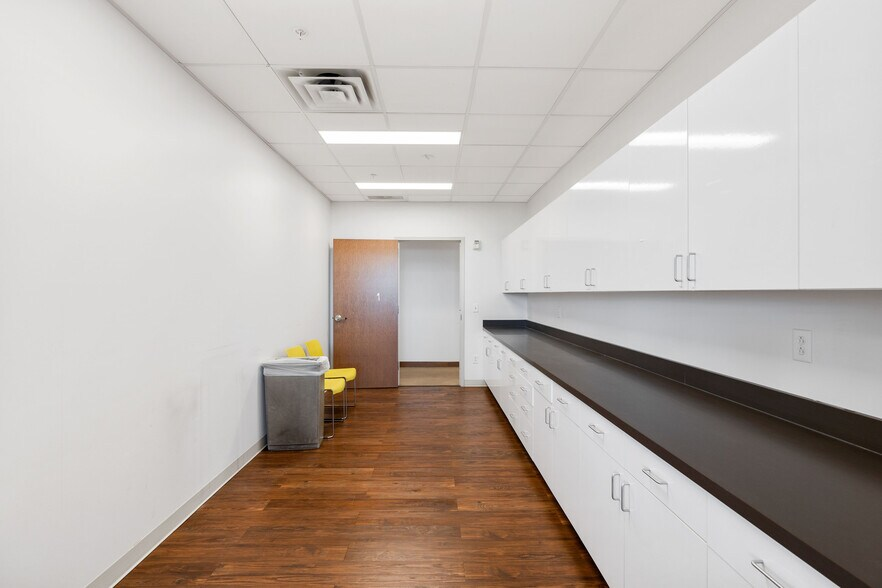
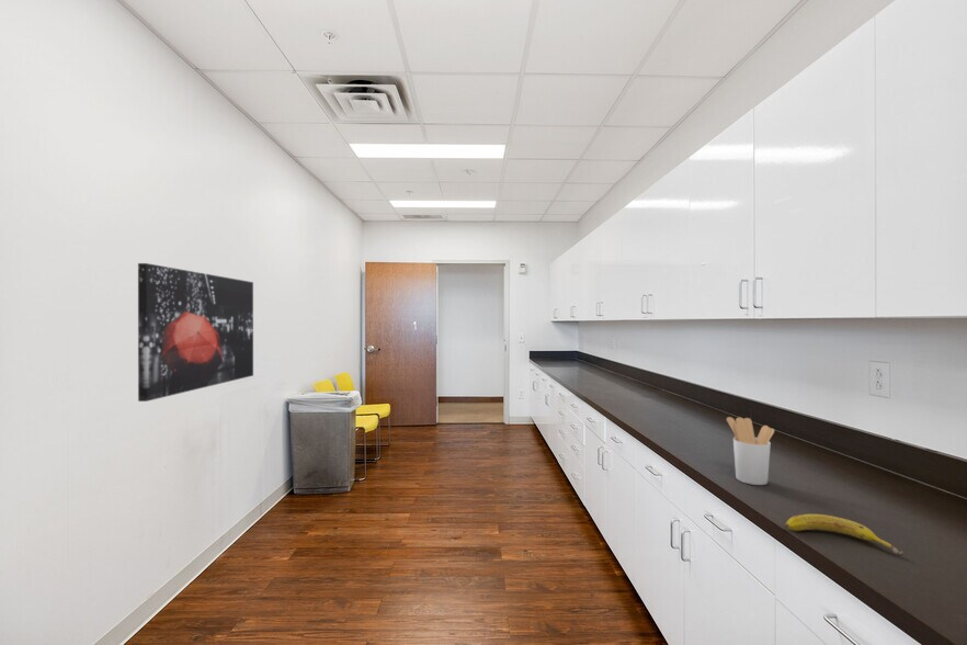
+ fruit (835, 529)
+ wall art (206, 330)
+ utensil holder (747, 448)
